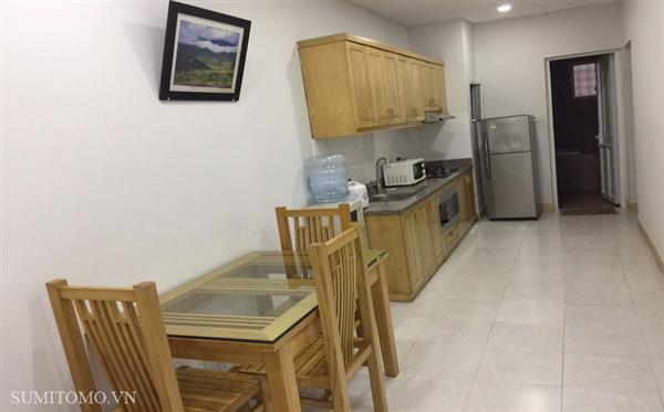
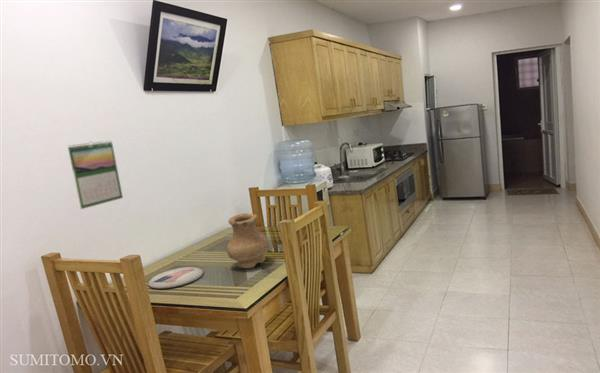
+ plate (175, 276)
+ vase (246, 240)
+ calendar (96, 172)
